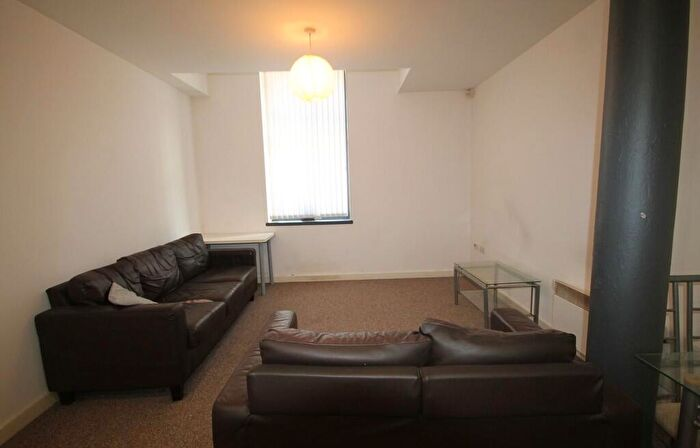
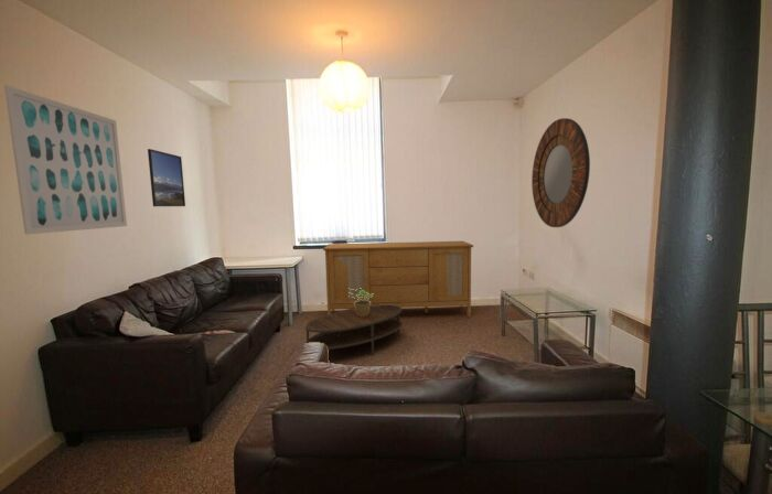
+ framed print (168, 180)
+ potted plant (361, 299)
+ home mirror (556, 174)
+ wall art (77, 169)
+ sideboard (397, 279)
+ coffee table (357, 331)
